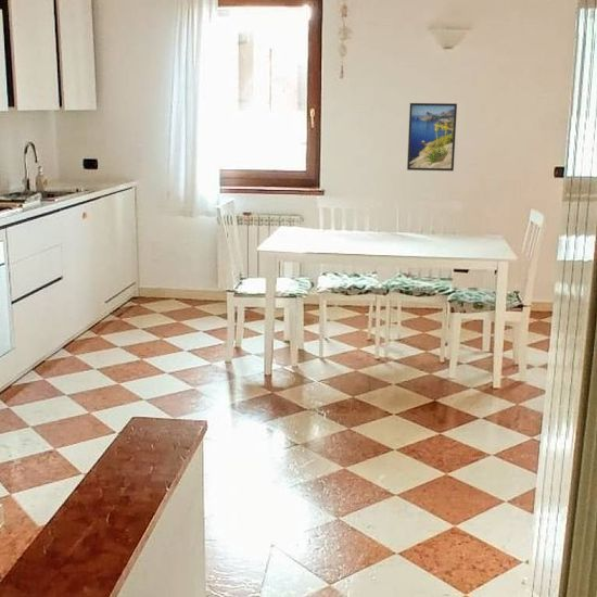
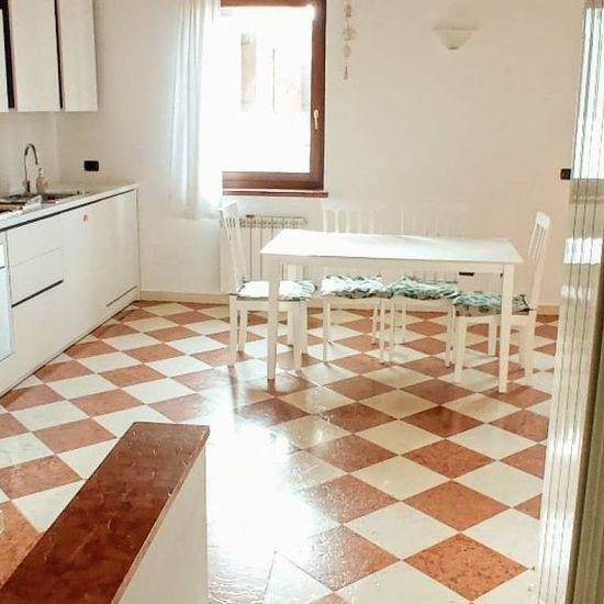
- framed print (431, 137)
